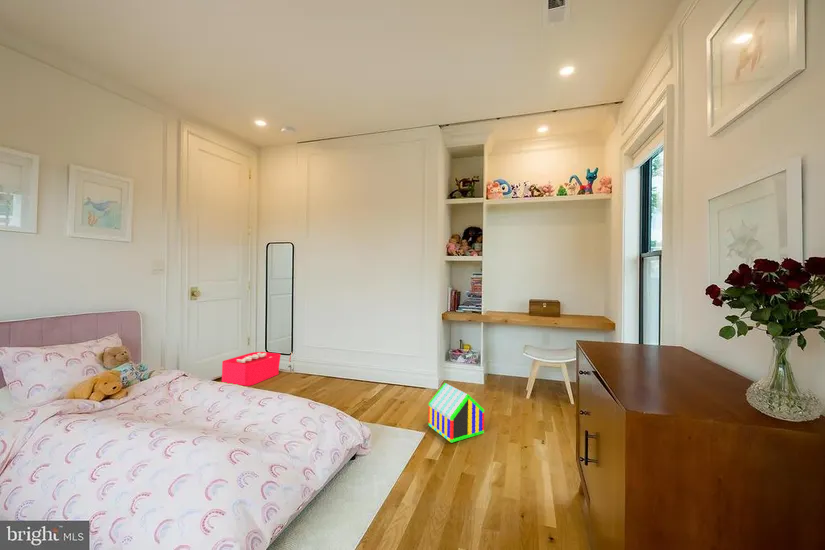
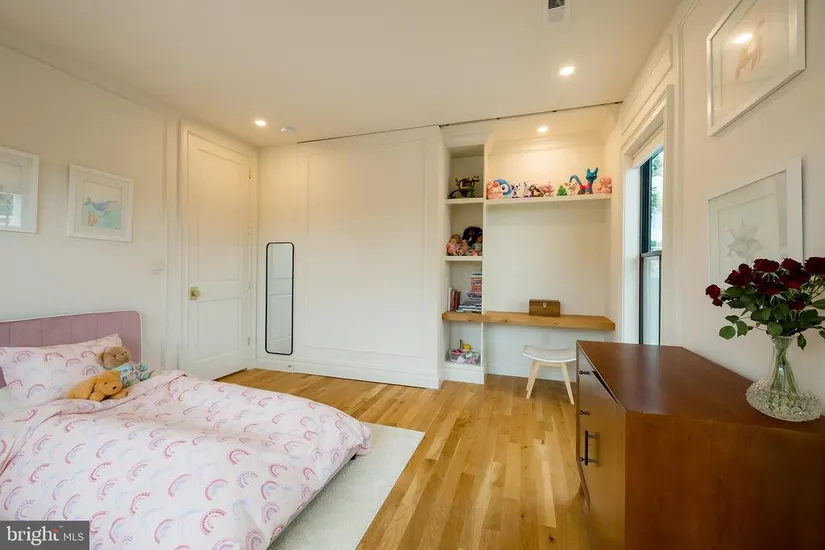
- storage bin (258, 366)
- toy house (455, 408)
